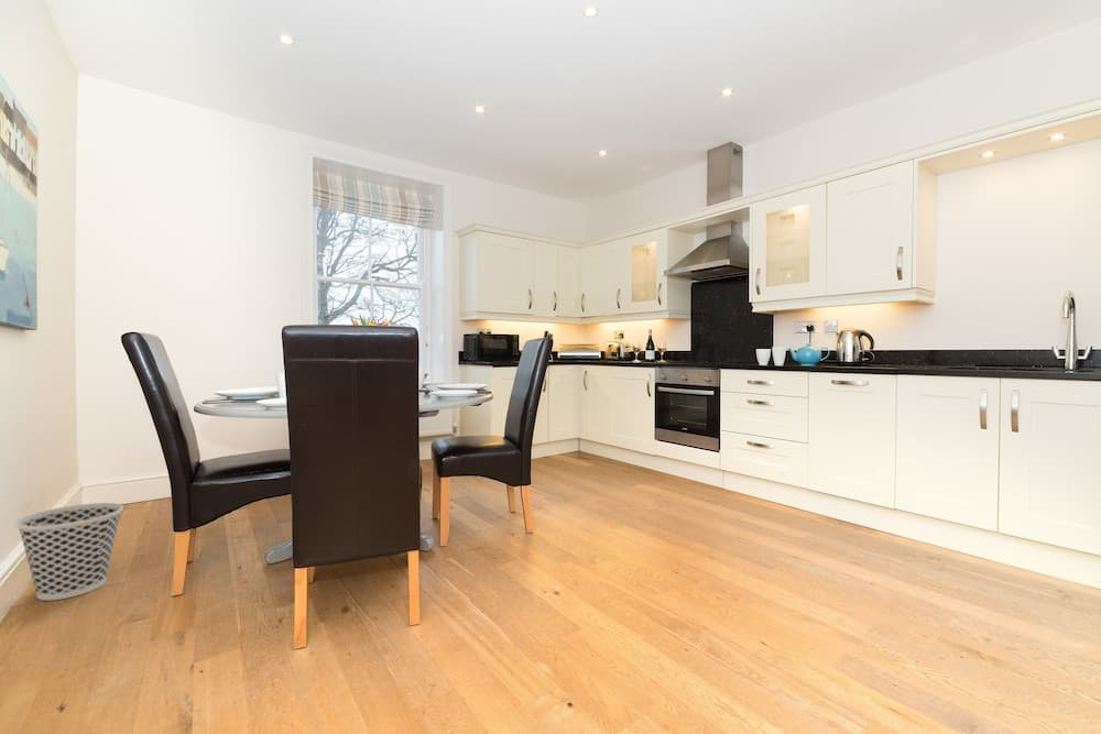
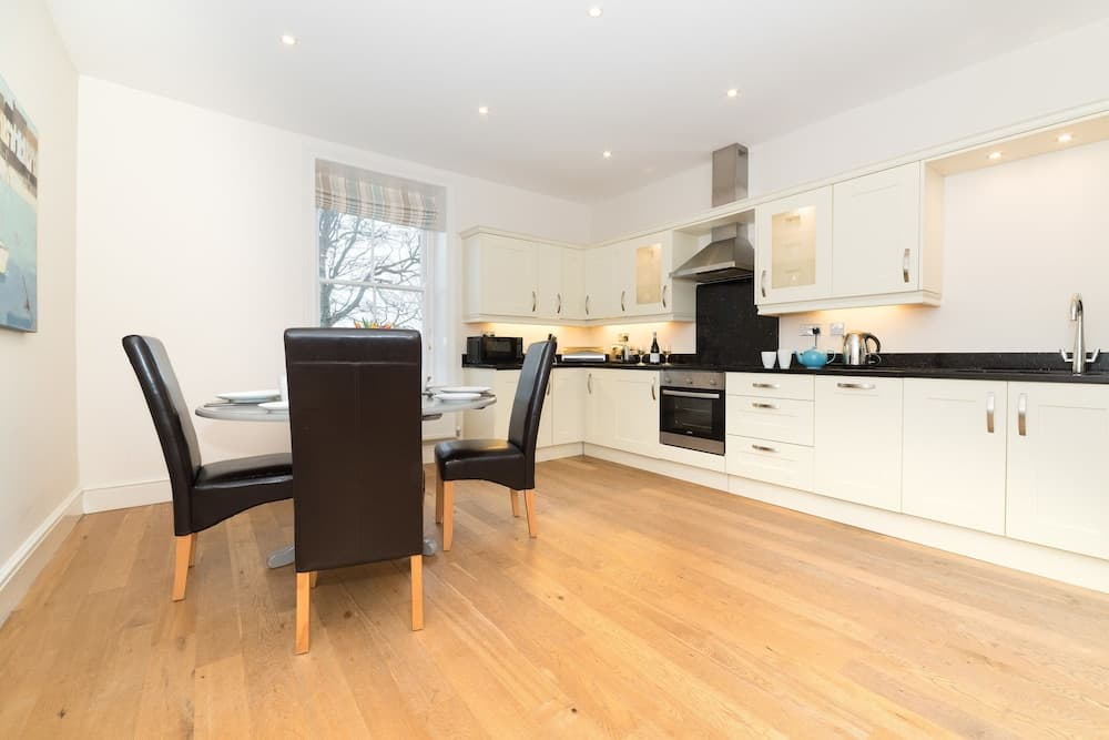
- wastebasket (72, 550)
